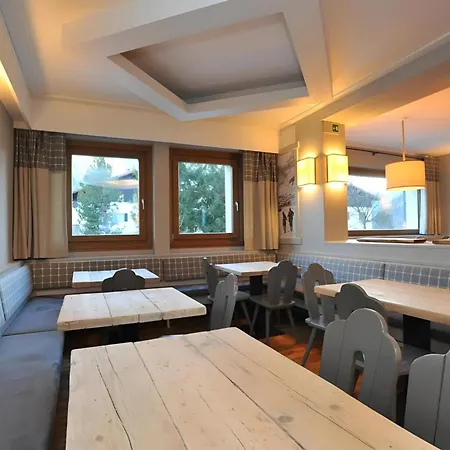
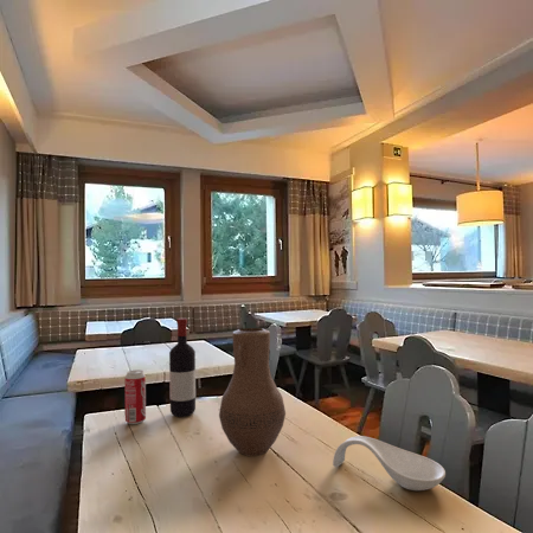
+ beverage can (135, 396)
+ vase (251, 388)
+ wine bottle (182, 366)
+ spoon rest (386, 460)
